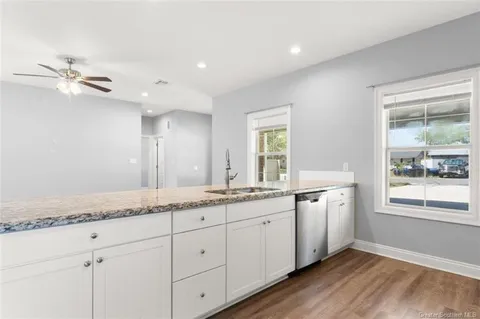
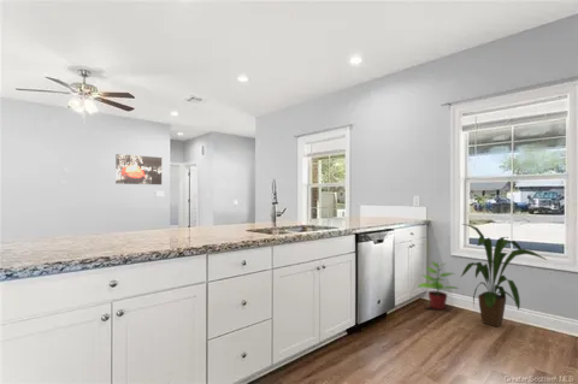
+ potted plant (438, 283)
+ wall art (140, 170)
+ house plant (501, 276)
